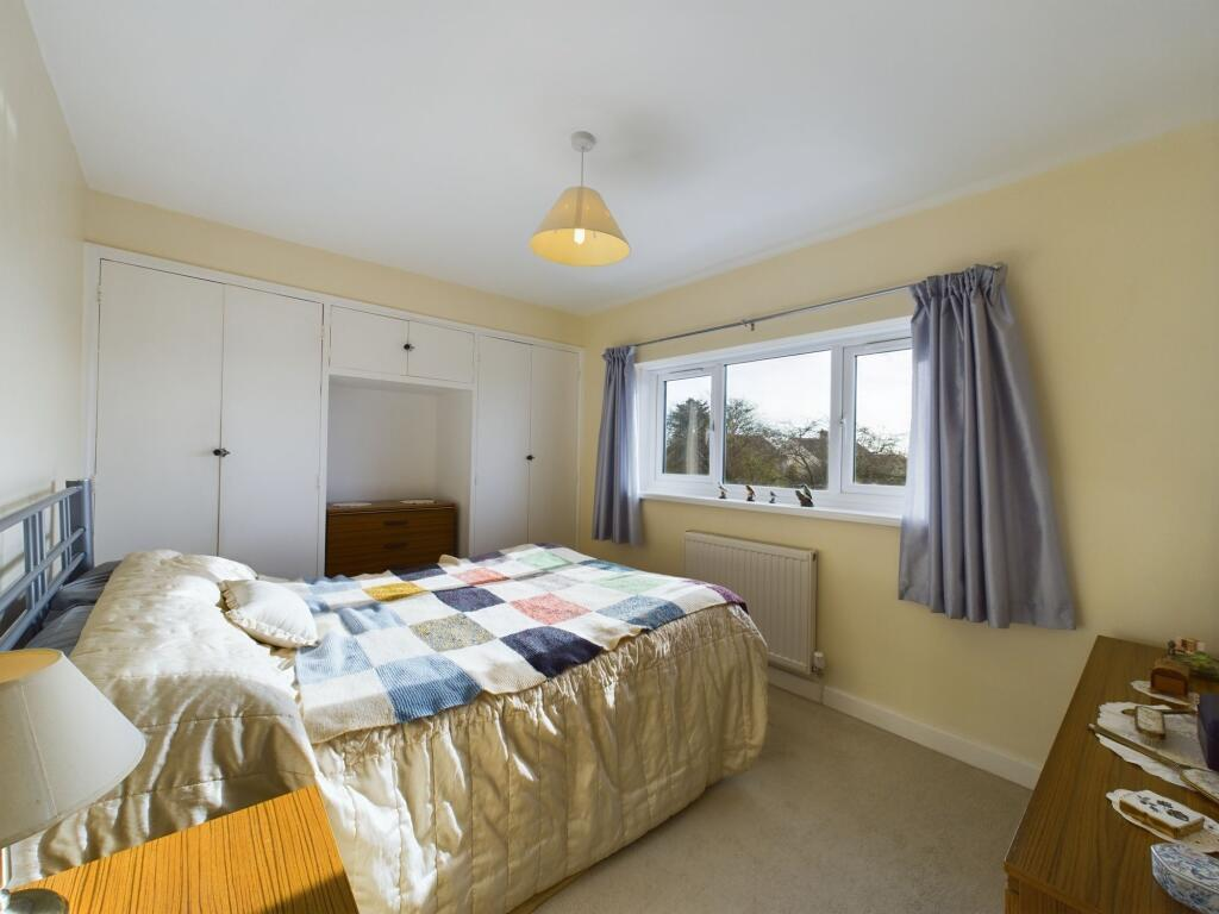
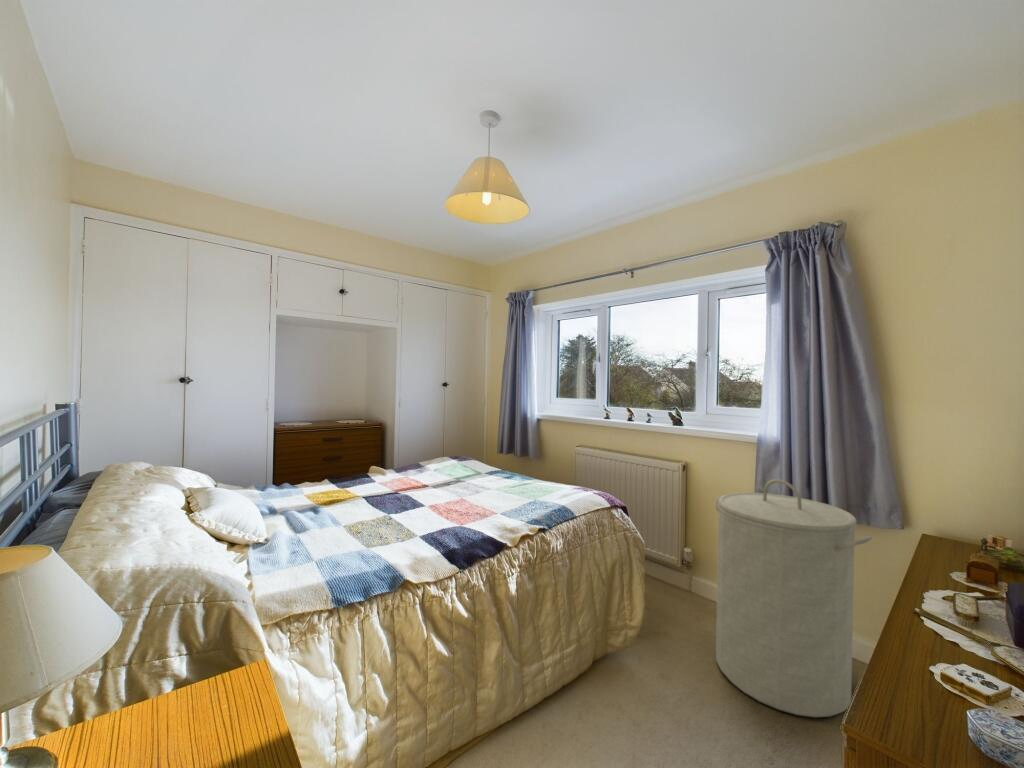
+ laundry hamper (780, 577)
